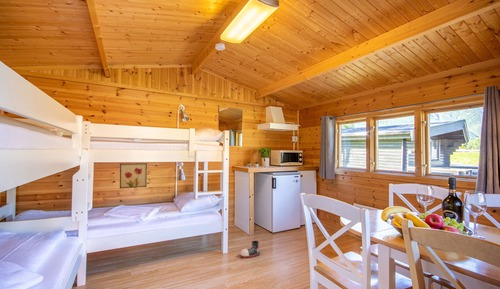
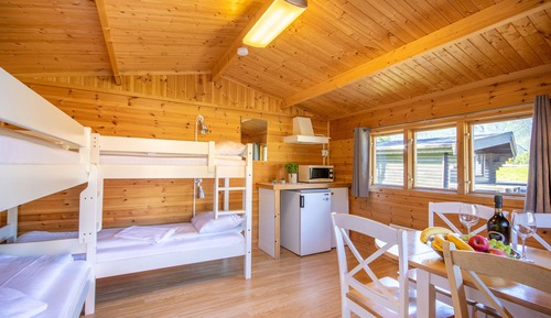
- wall art (133, 175)
- shoe (250, 248)
